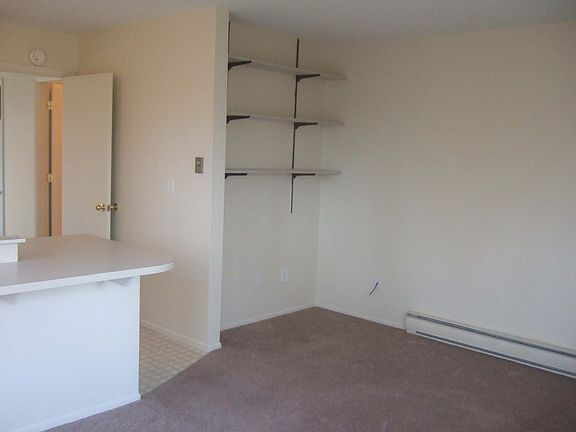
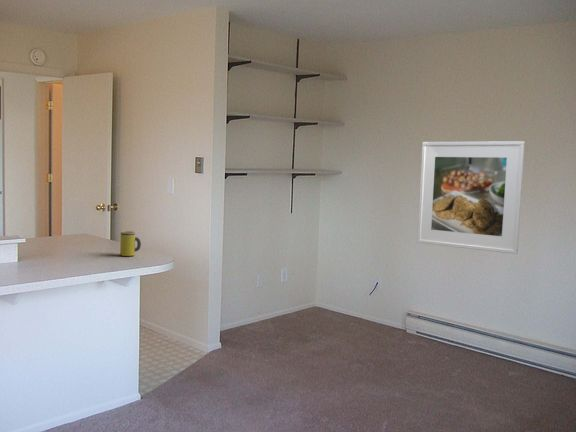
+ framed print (467, 195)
+ mug (130, 243)
